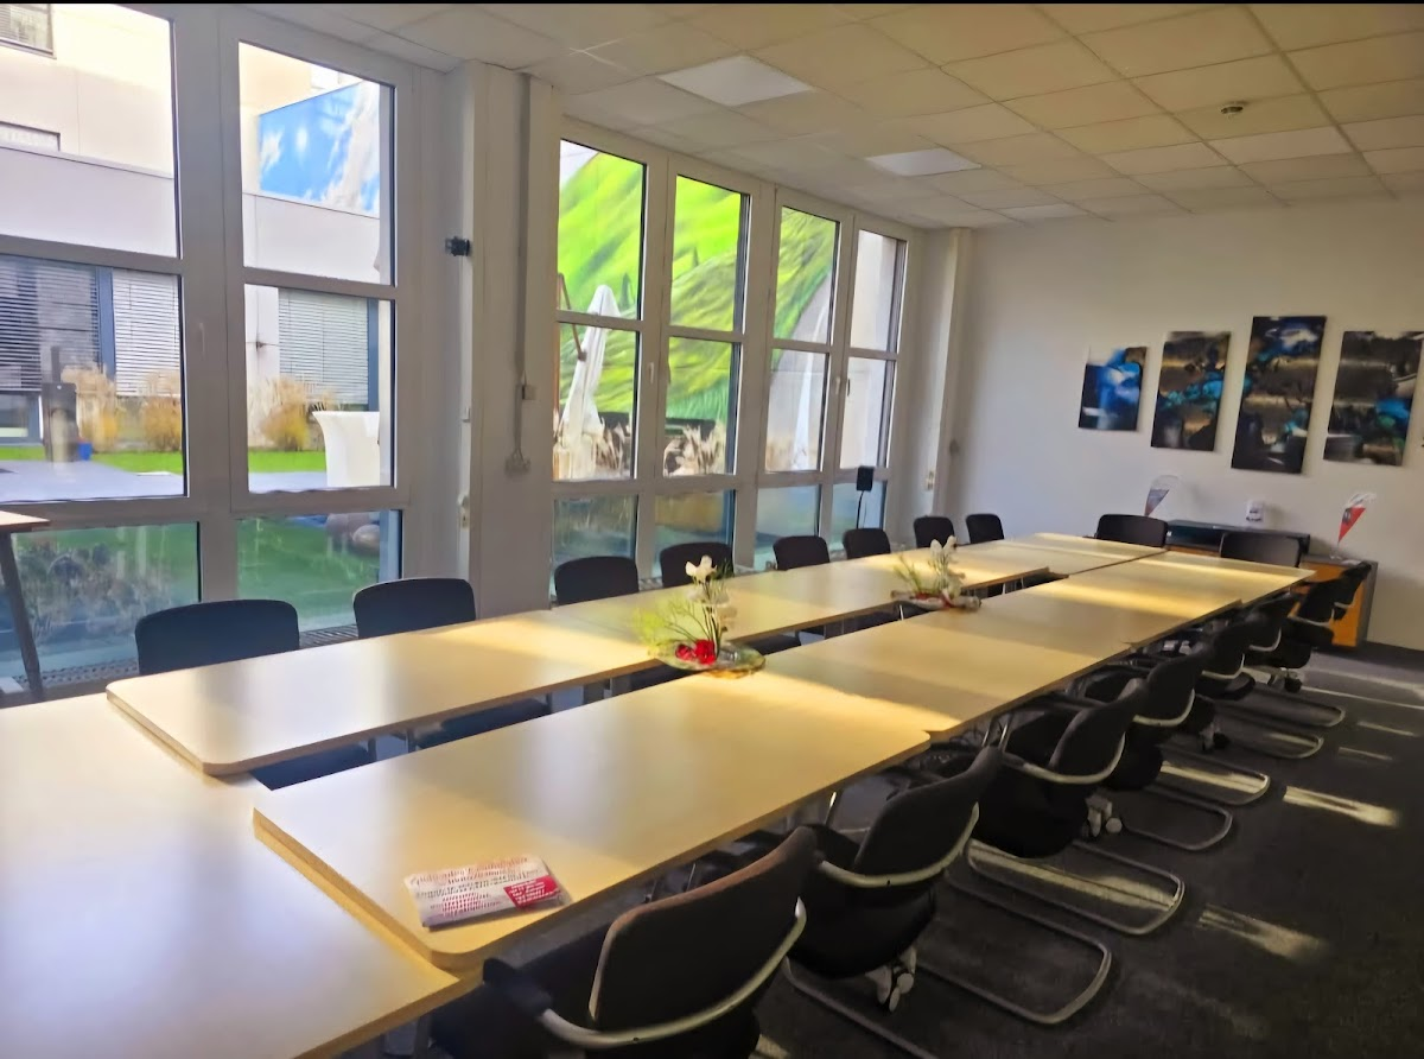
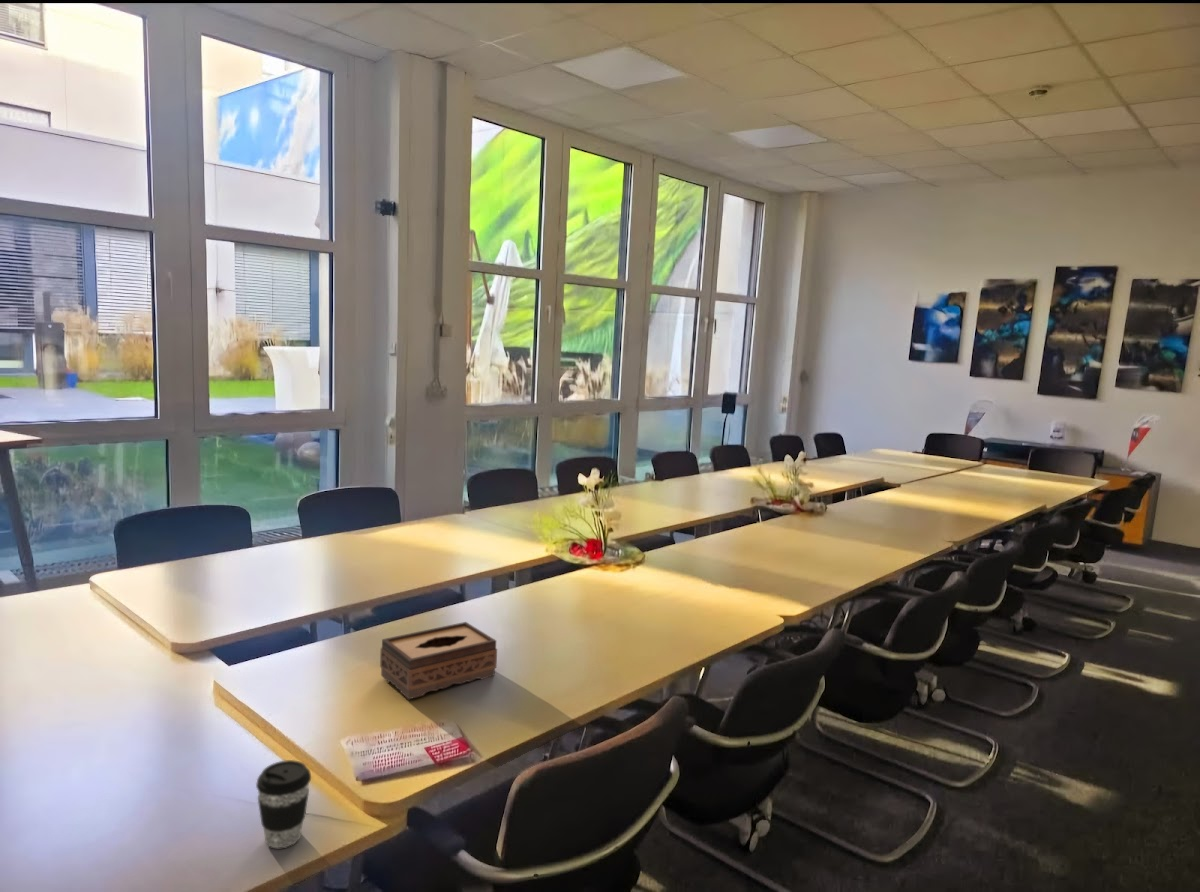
+ coffee cup (283, 804)
+ tissue box (439, 658)
